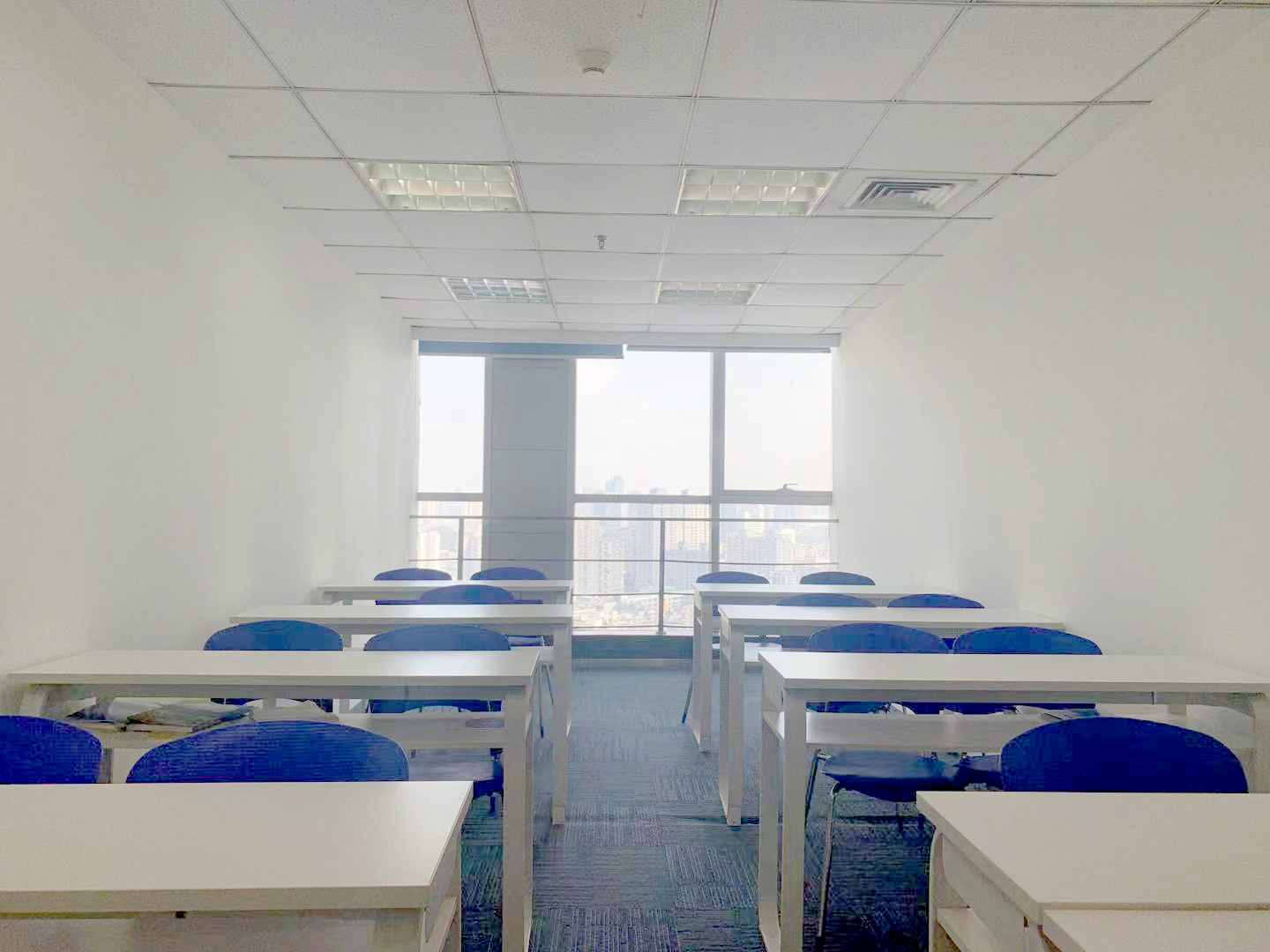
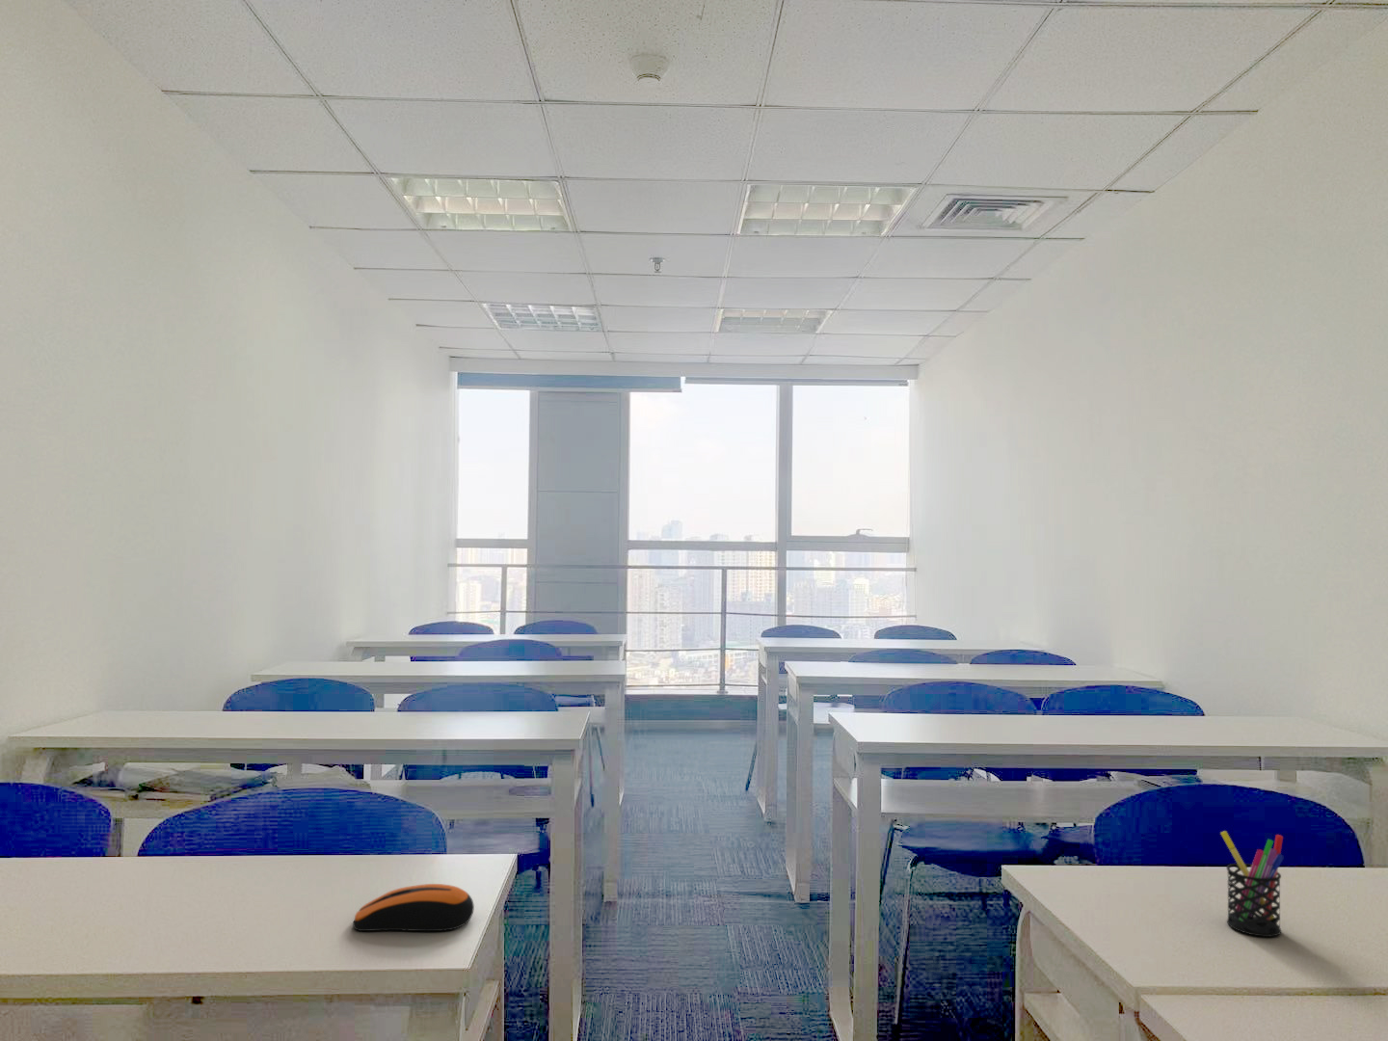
+ computer mouse (414, 904)
+ pen holder (1259, 878)
